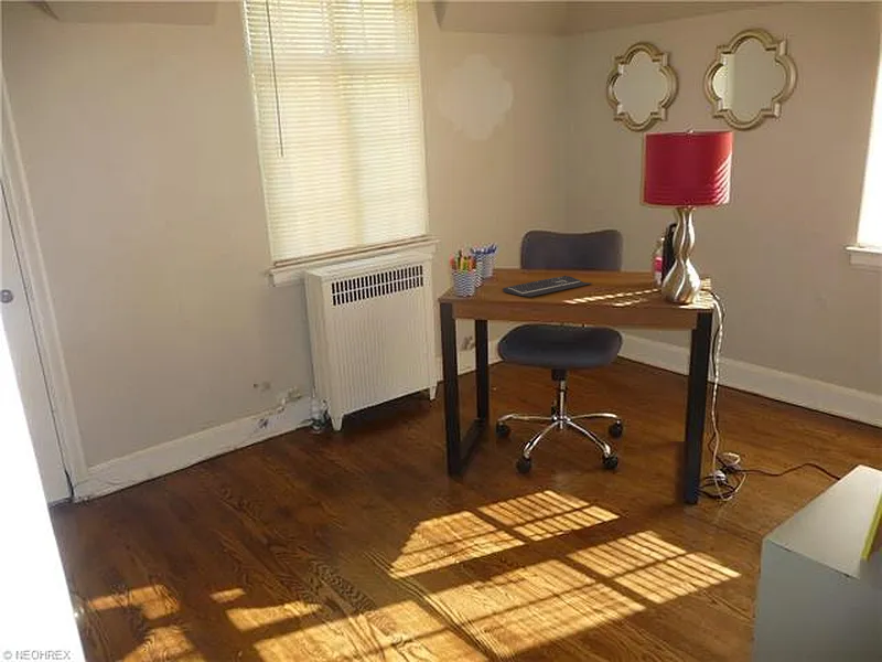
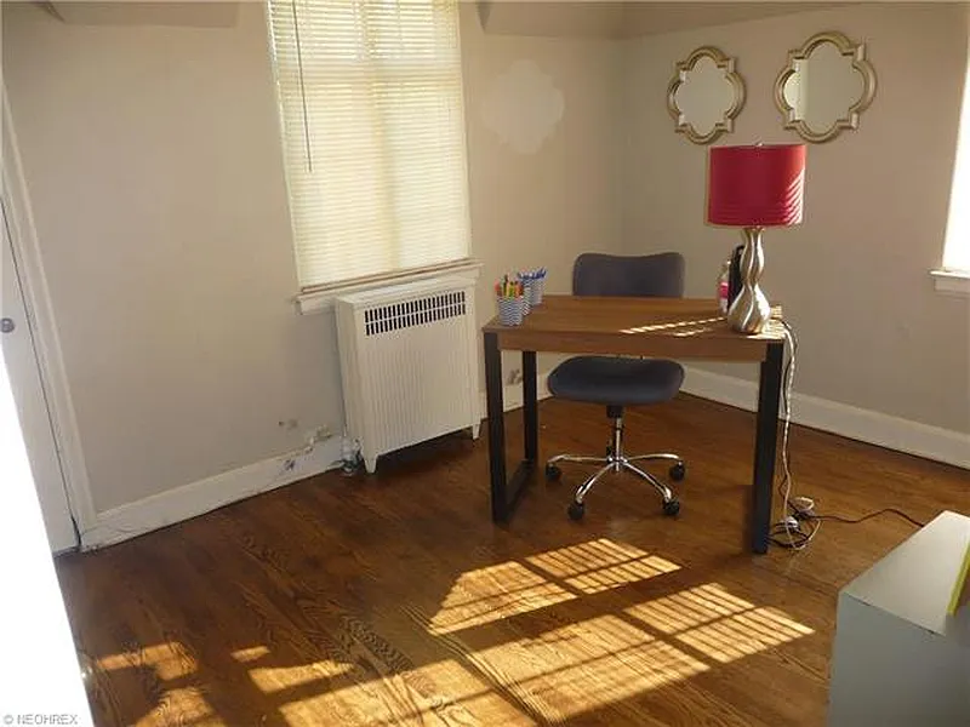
- keyboard (548, 285)
